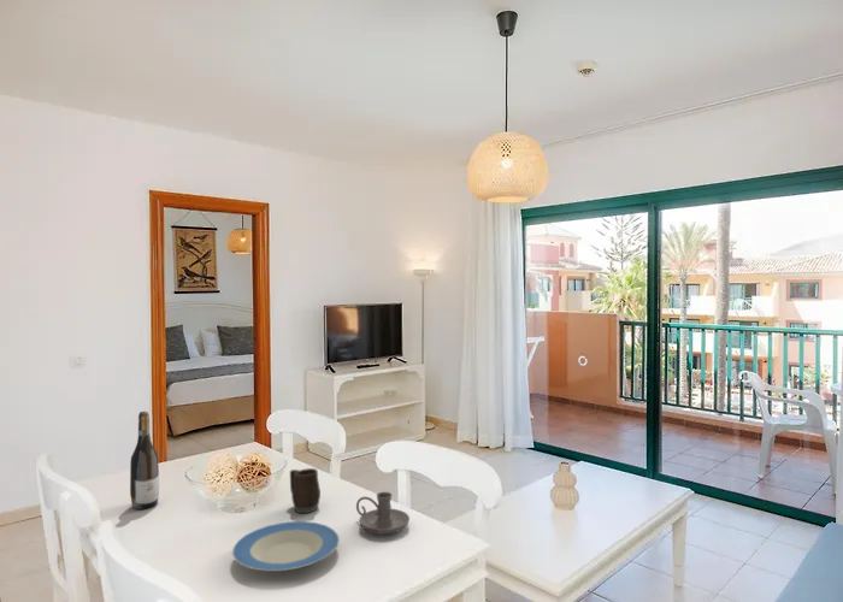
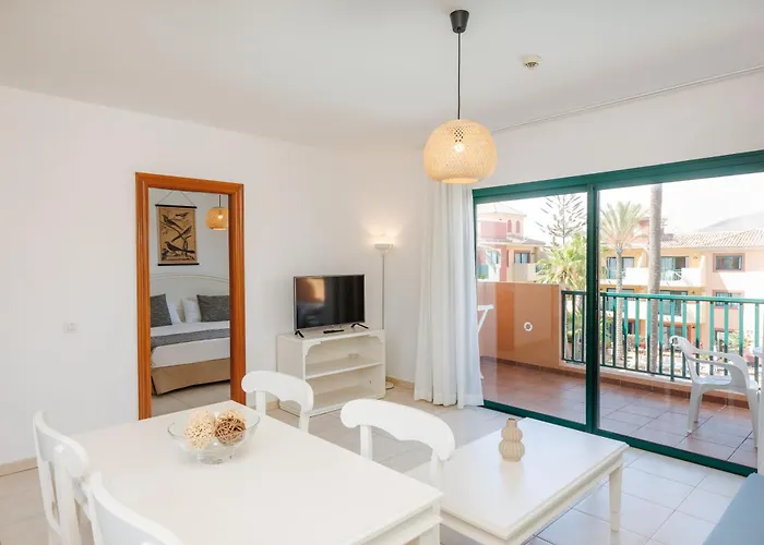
- wine bottle (143, 458)
- mug (303, 489)
- plate (287, 549)
- candle holder (379, 509)
